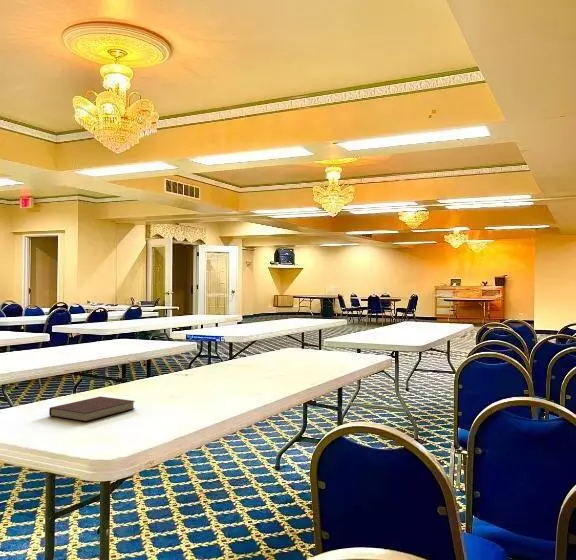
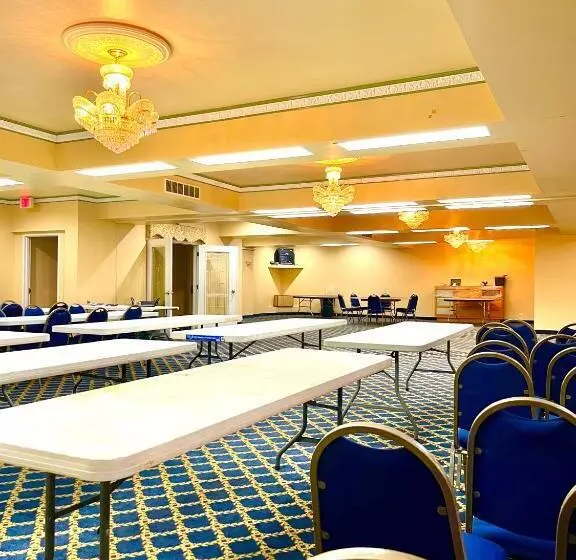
- notebook (93, 408)
